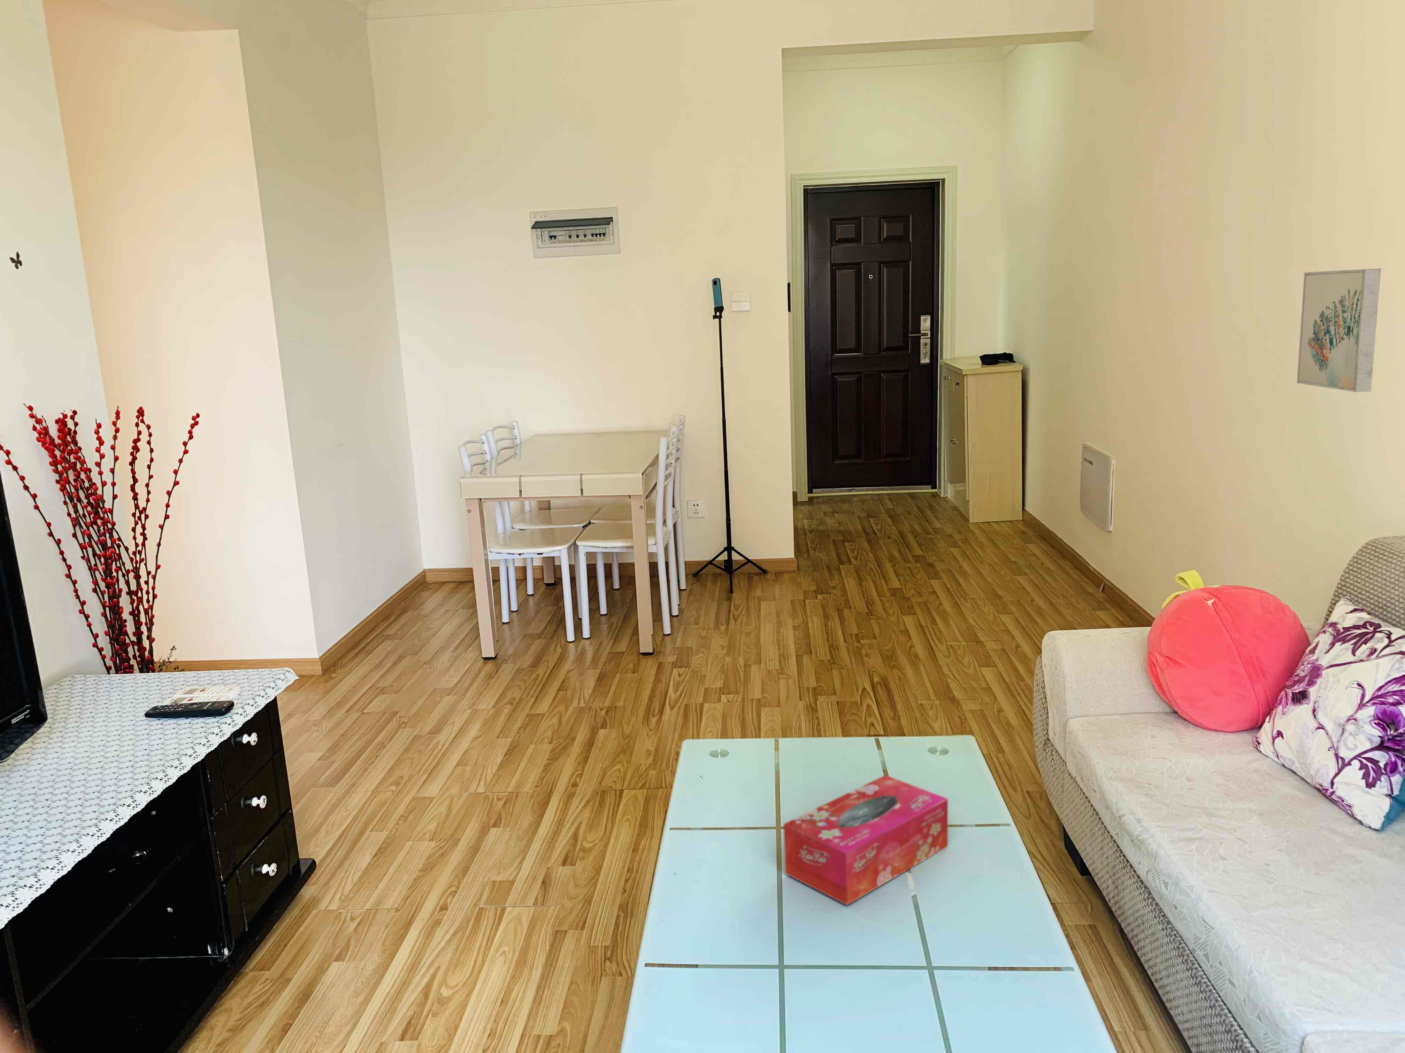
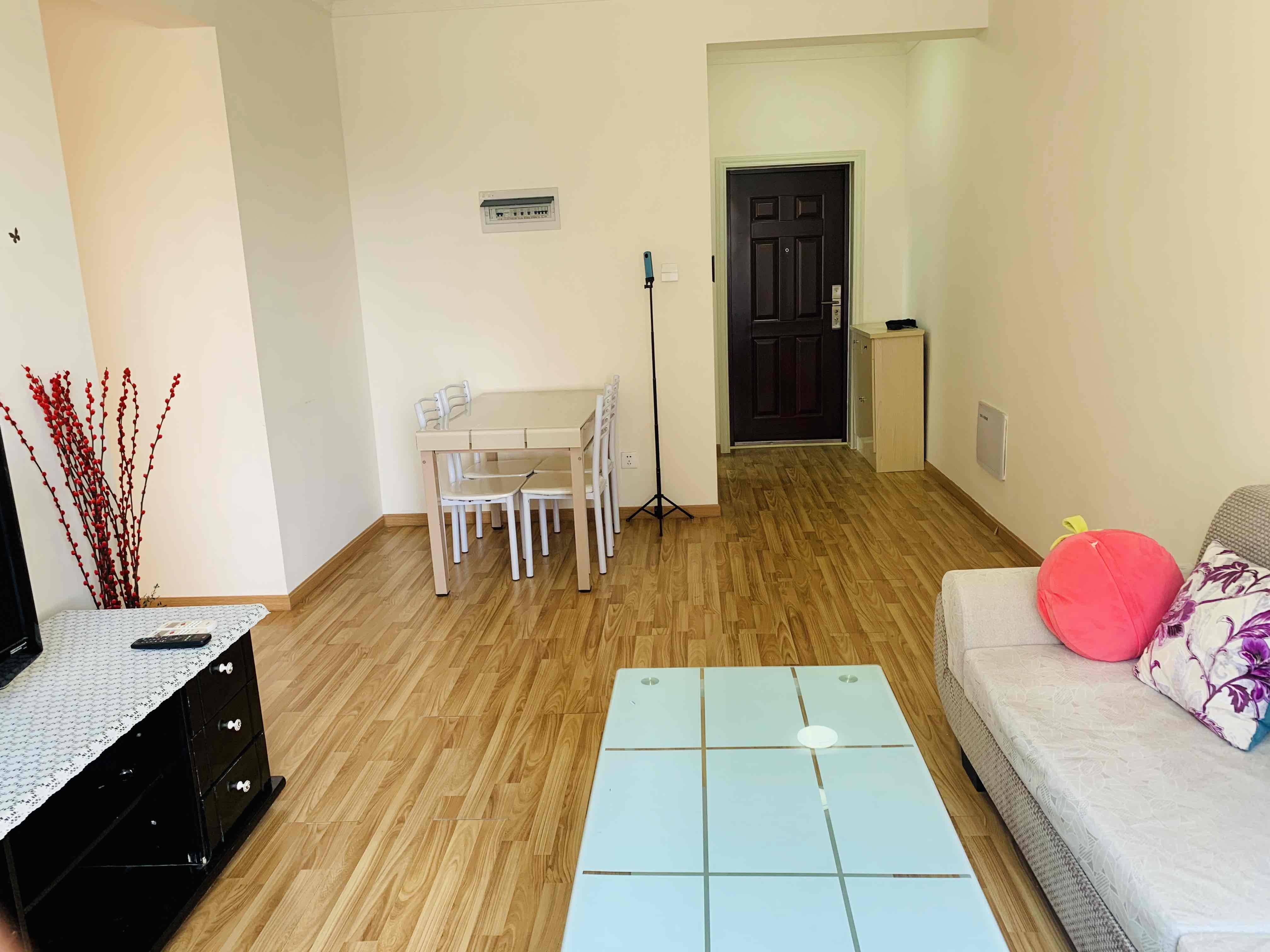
- tissue box (867, 835)
- wall art (1336, 330)
